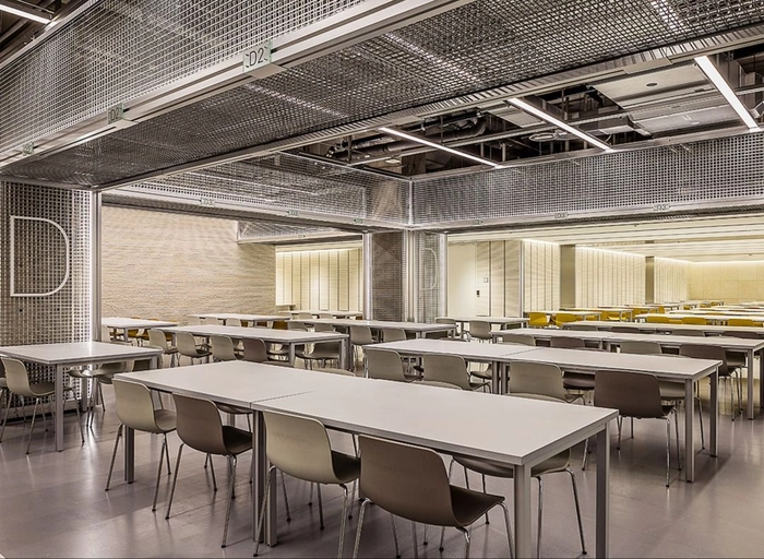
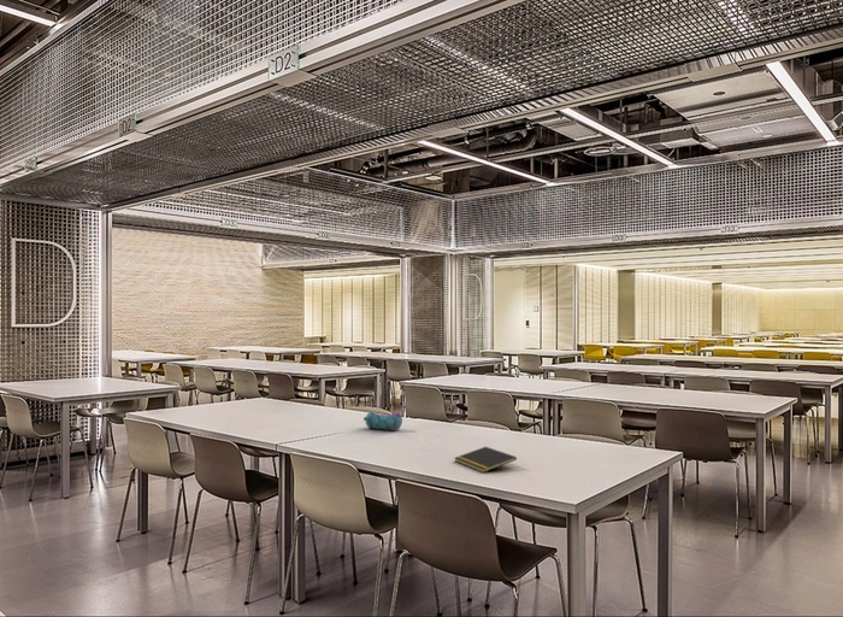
+ notepad (484, 458)
+ pencil case (383, 419)
